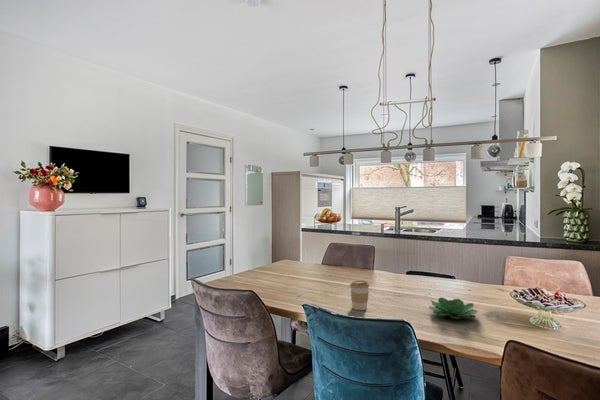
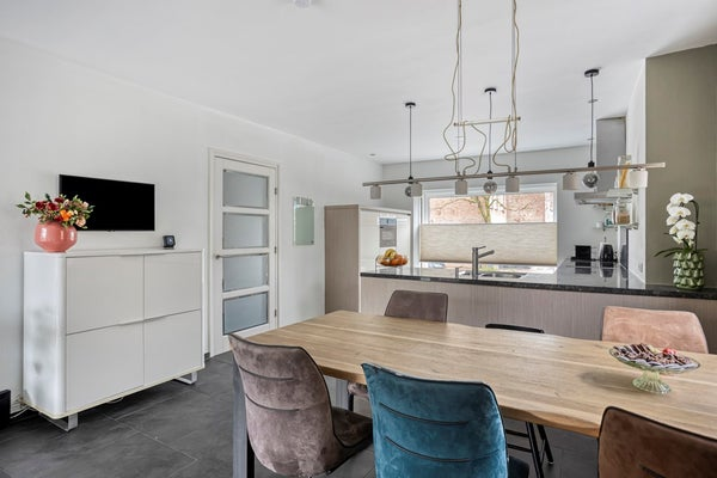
- succulent plant (452, 307)
- coffee cup (359, 294)
